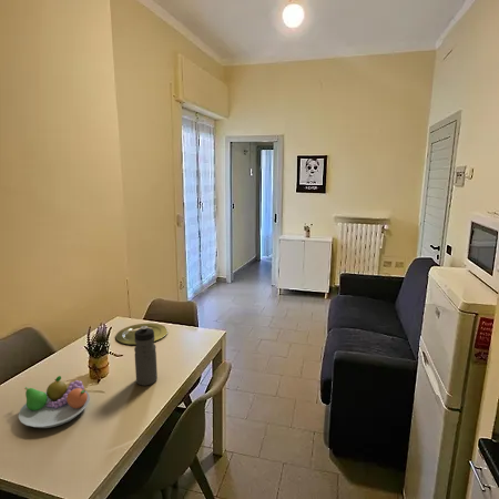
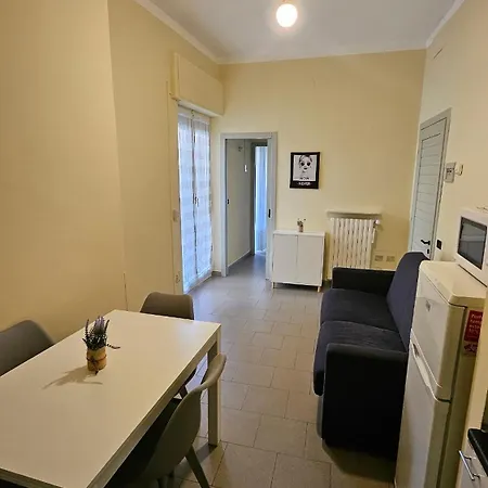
- water bottle (145, 354)
- fruit bowl (53, 398)
- plate (140, 327)
